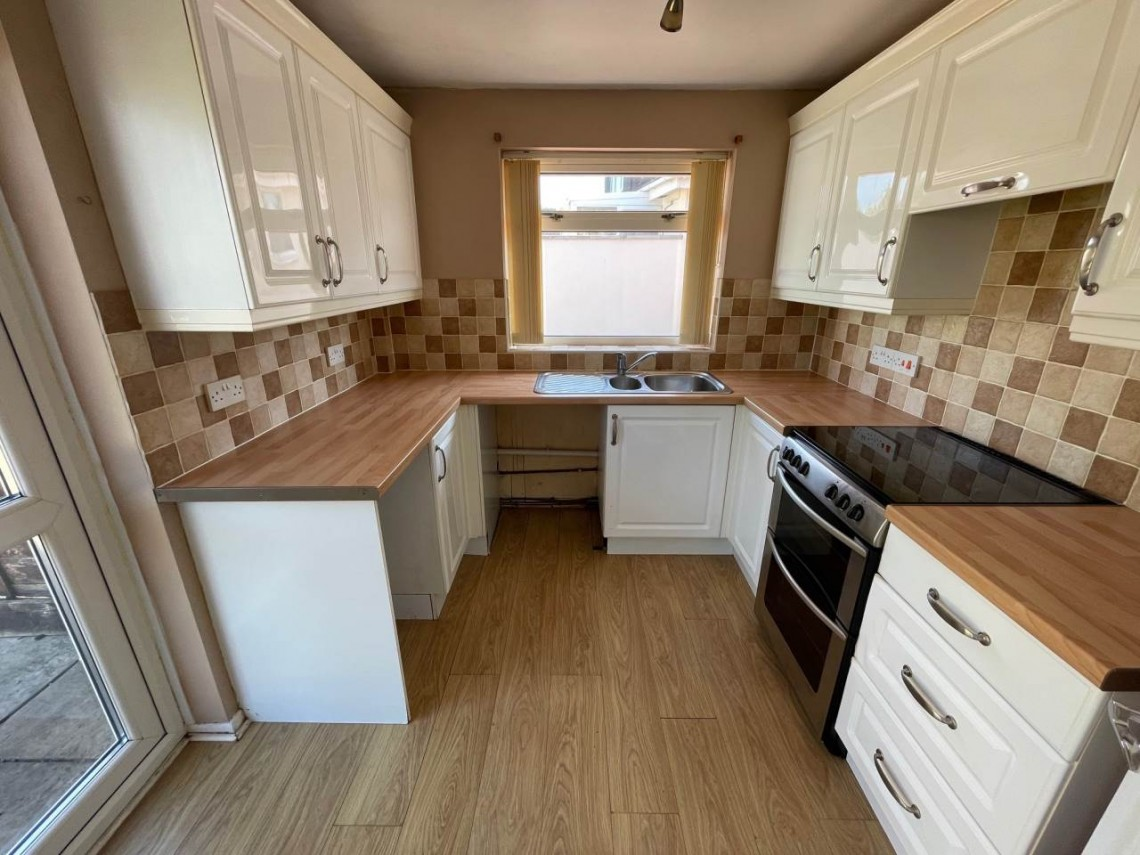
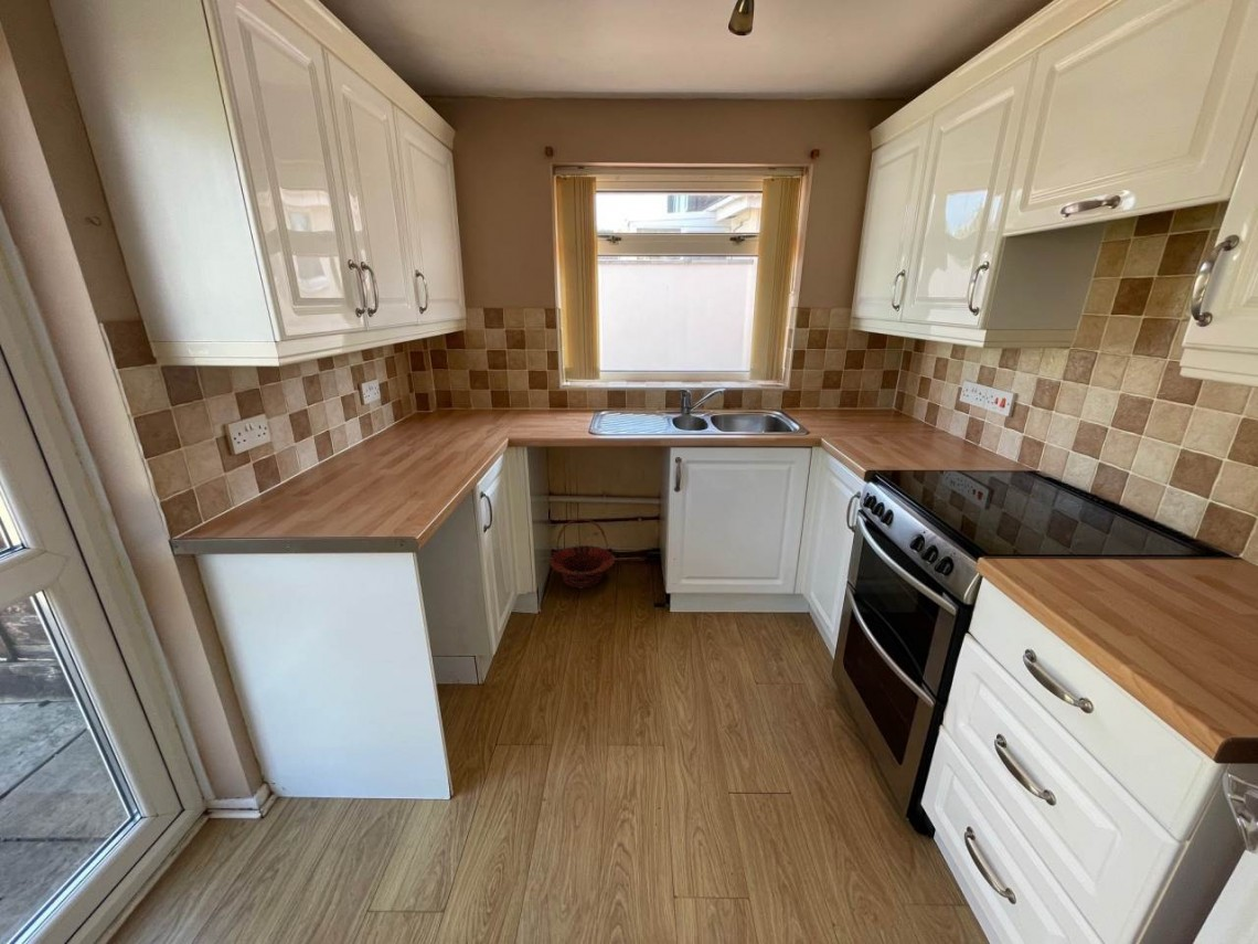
+ basket (582, 549)
